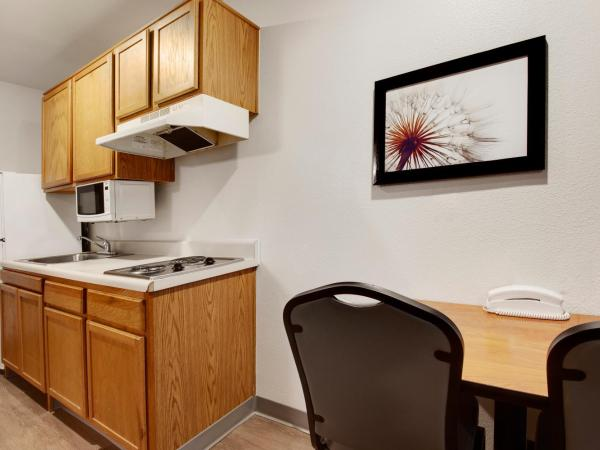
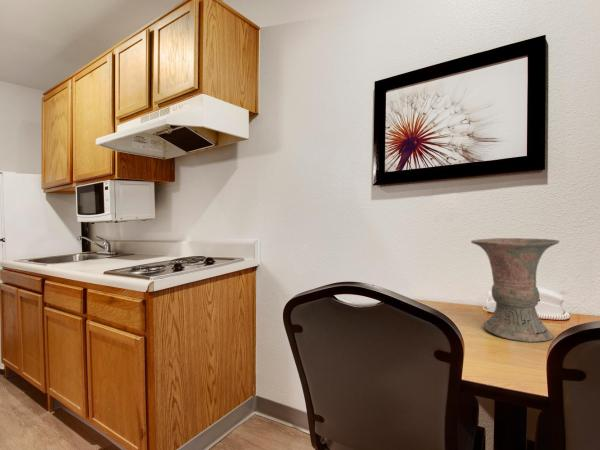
+ vase (511, 284)
